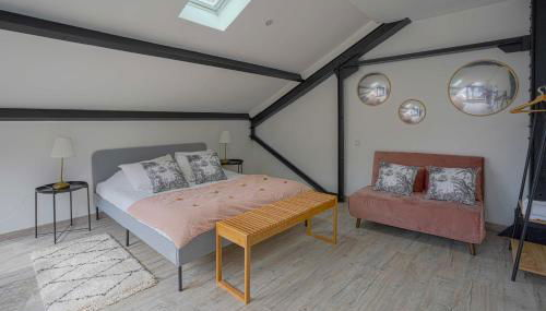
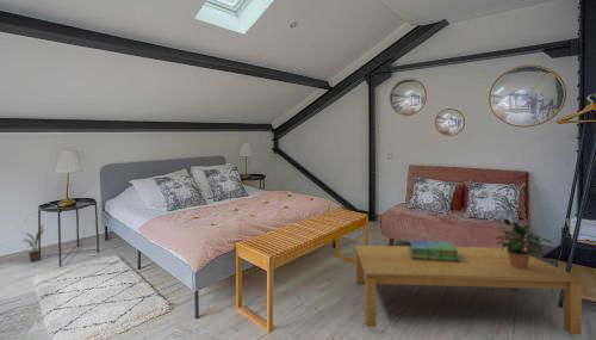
+ coffee table (448, 282)
+ potted plant (36, 243)
+ stack of books (432, 249)
+ potted plant (522, 243)
